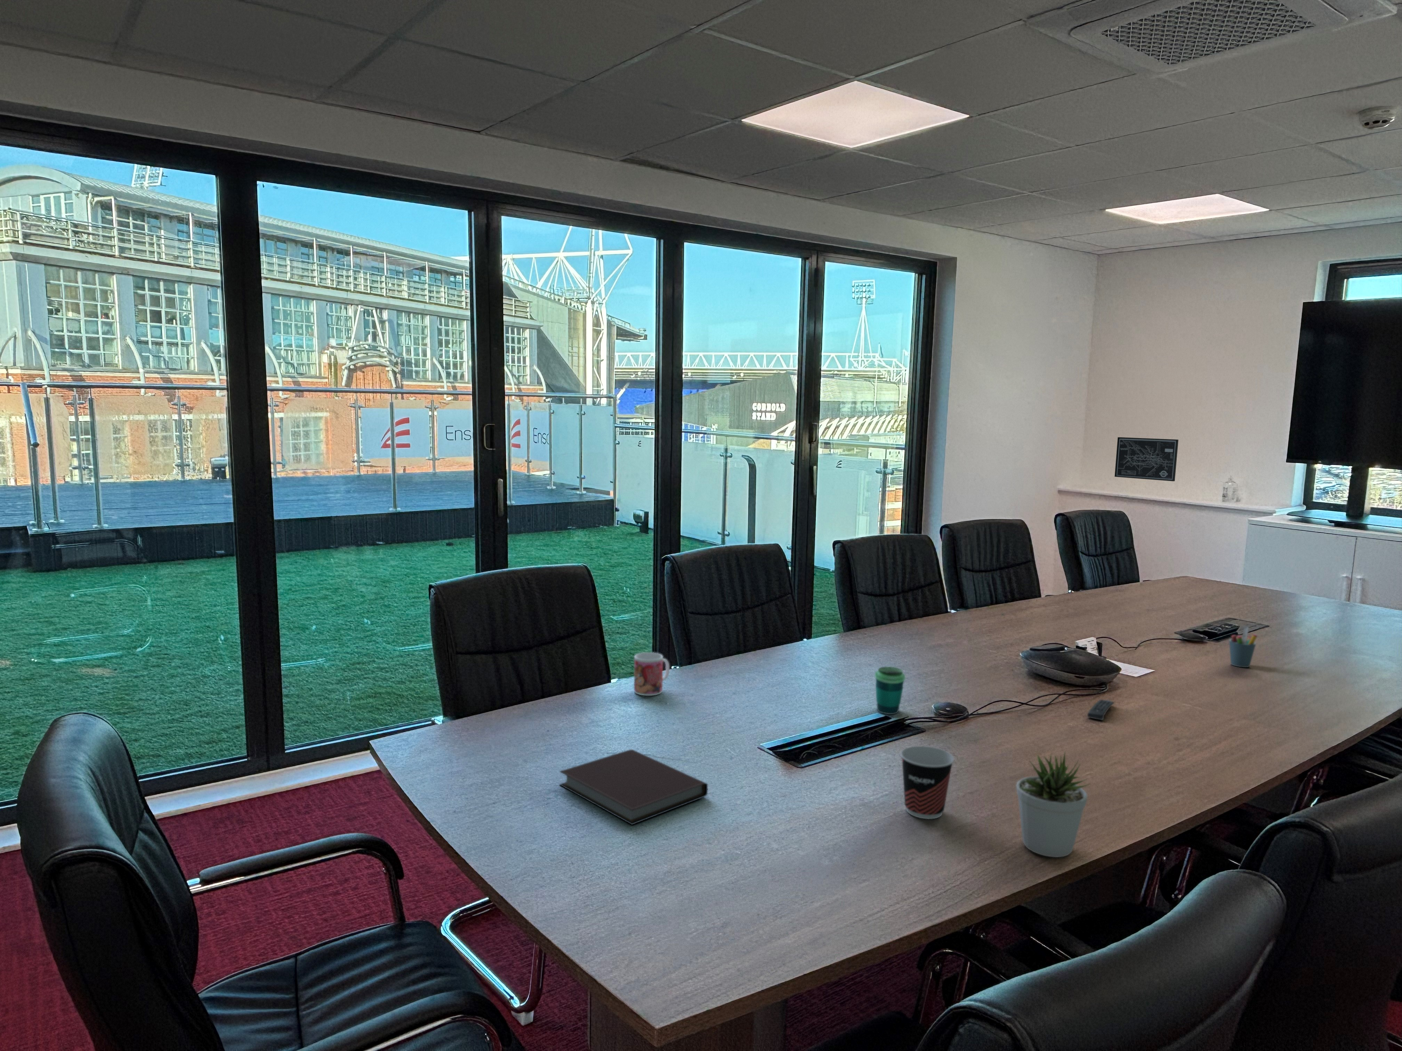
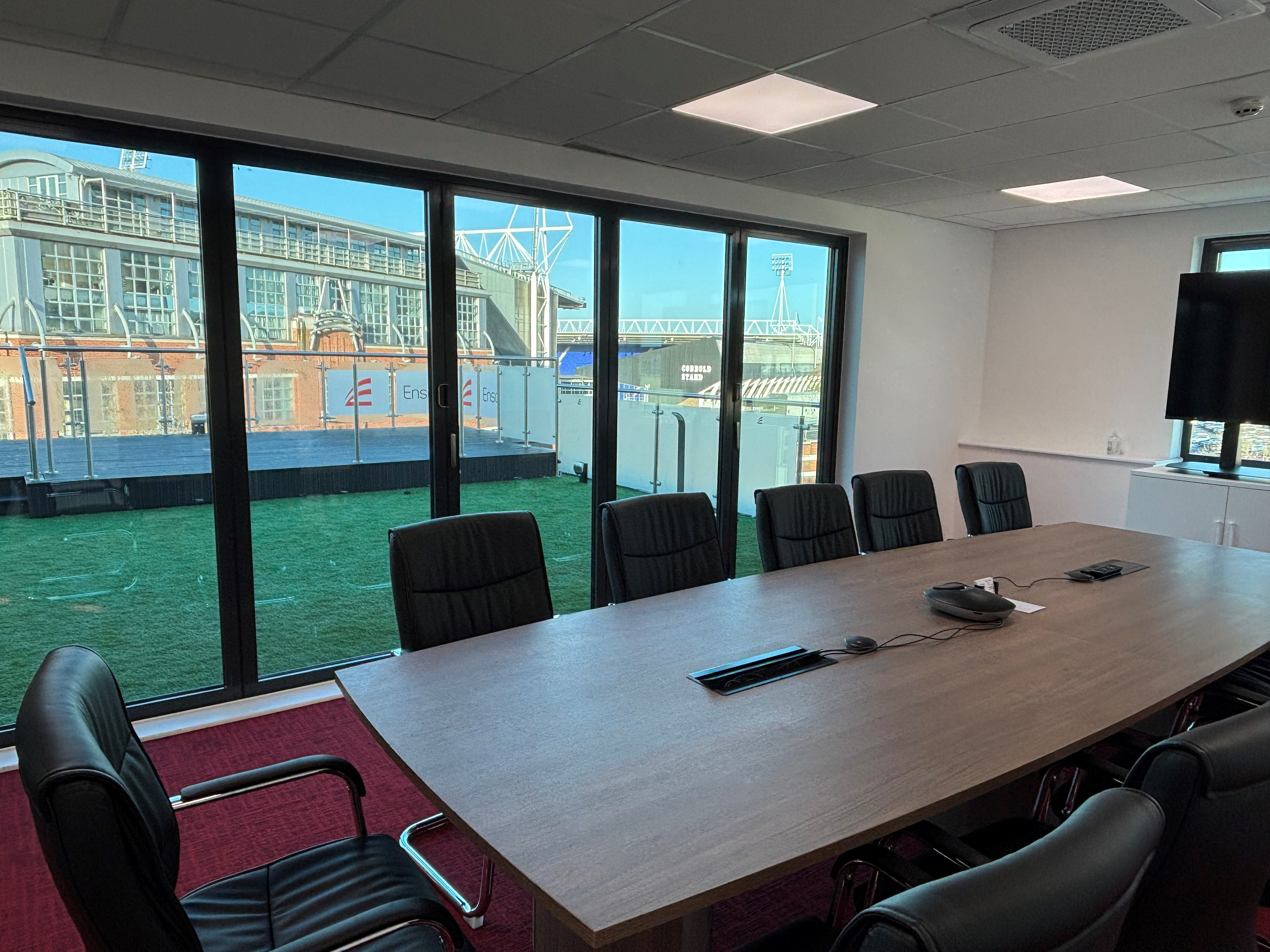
- remote control (1102, 708)
- pen holder (1242, 647)
- notebook (633, 784)
- cup (925, 784)
- wall art (1146, 458)
- cup (889, 691)
- mug (654, 672)
- potted plant (1049, 798)
